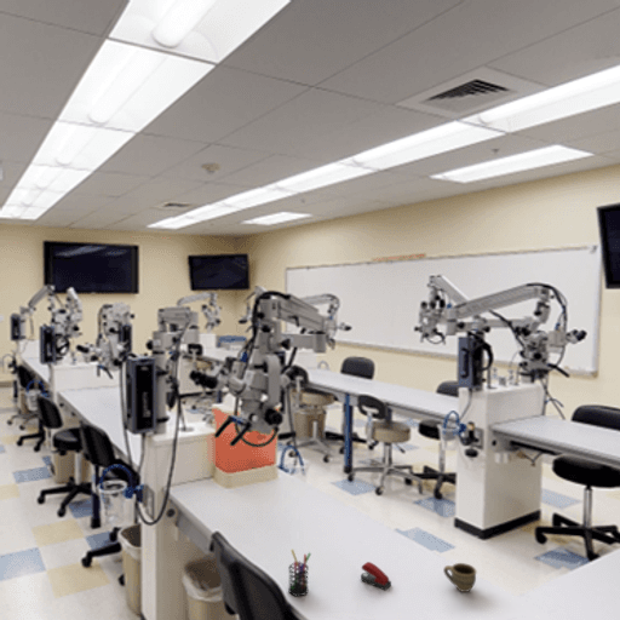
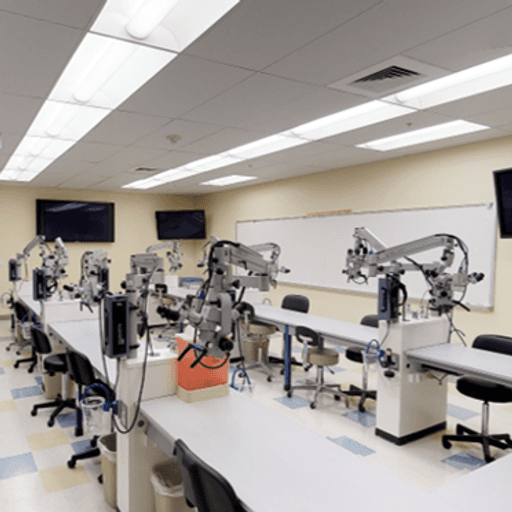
- cup (459, 576)
- pen holder (300, 569)
- stapler (374, 574)
